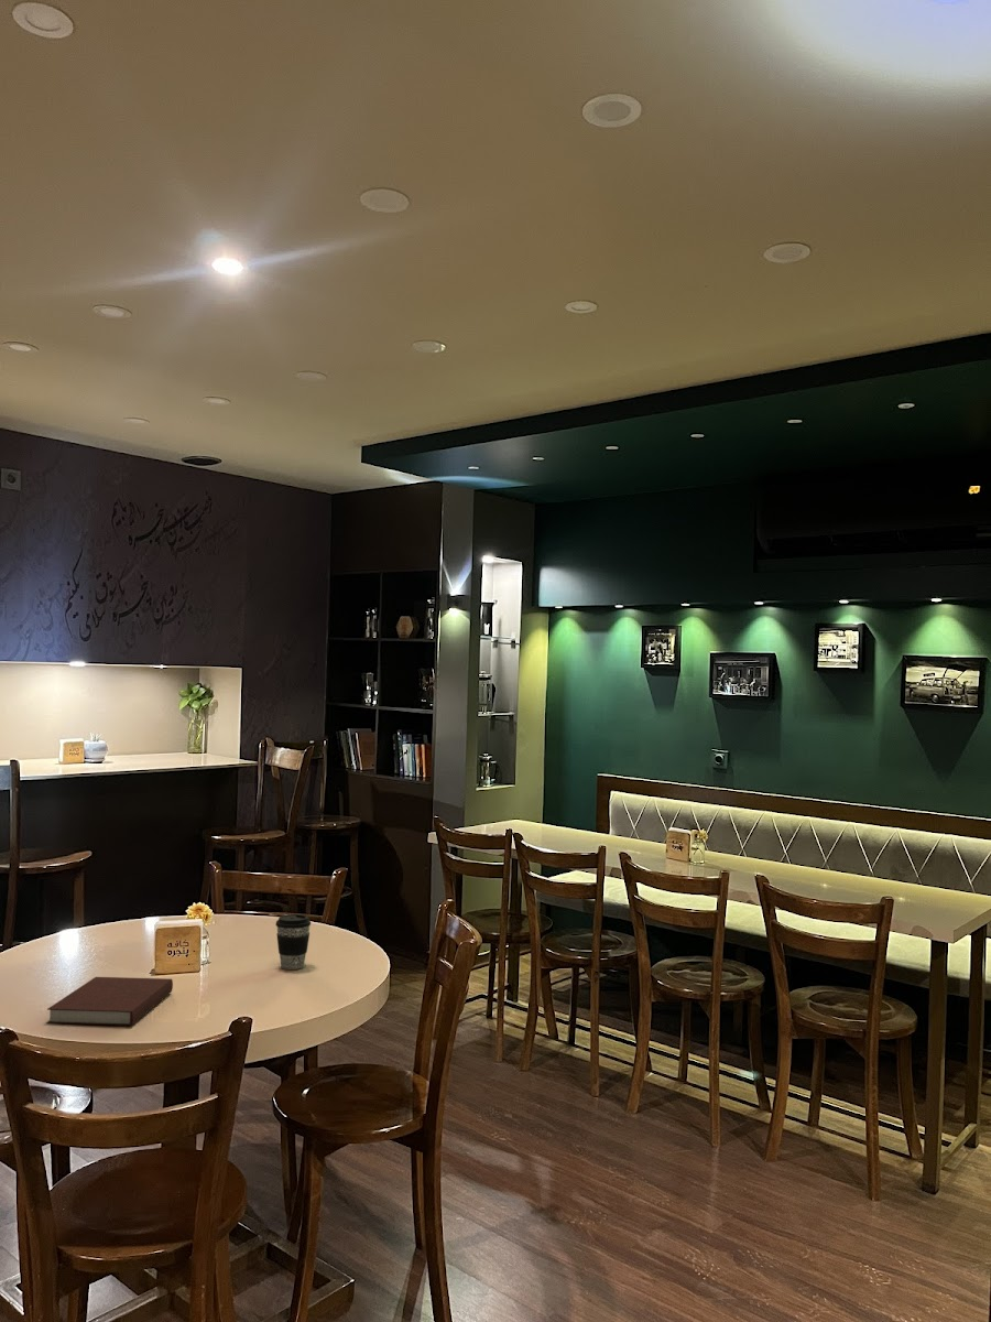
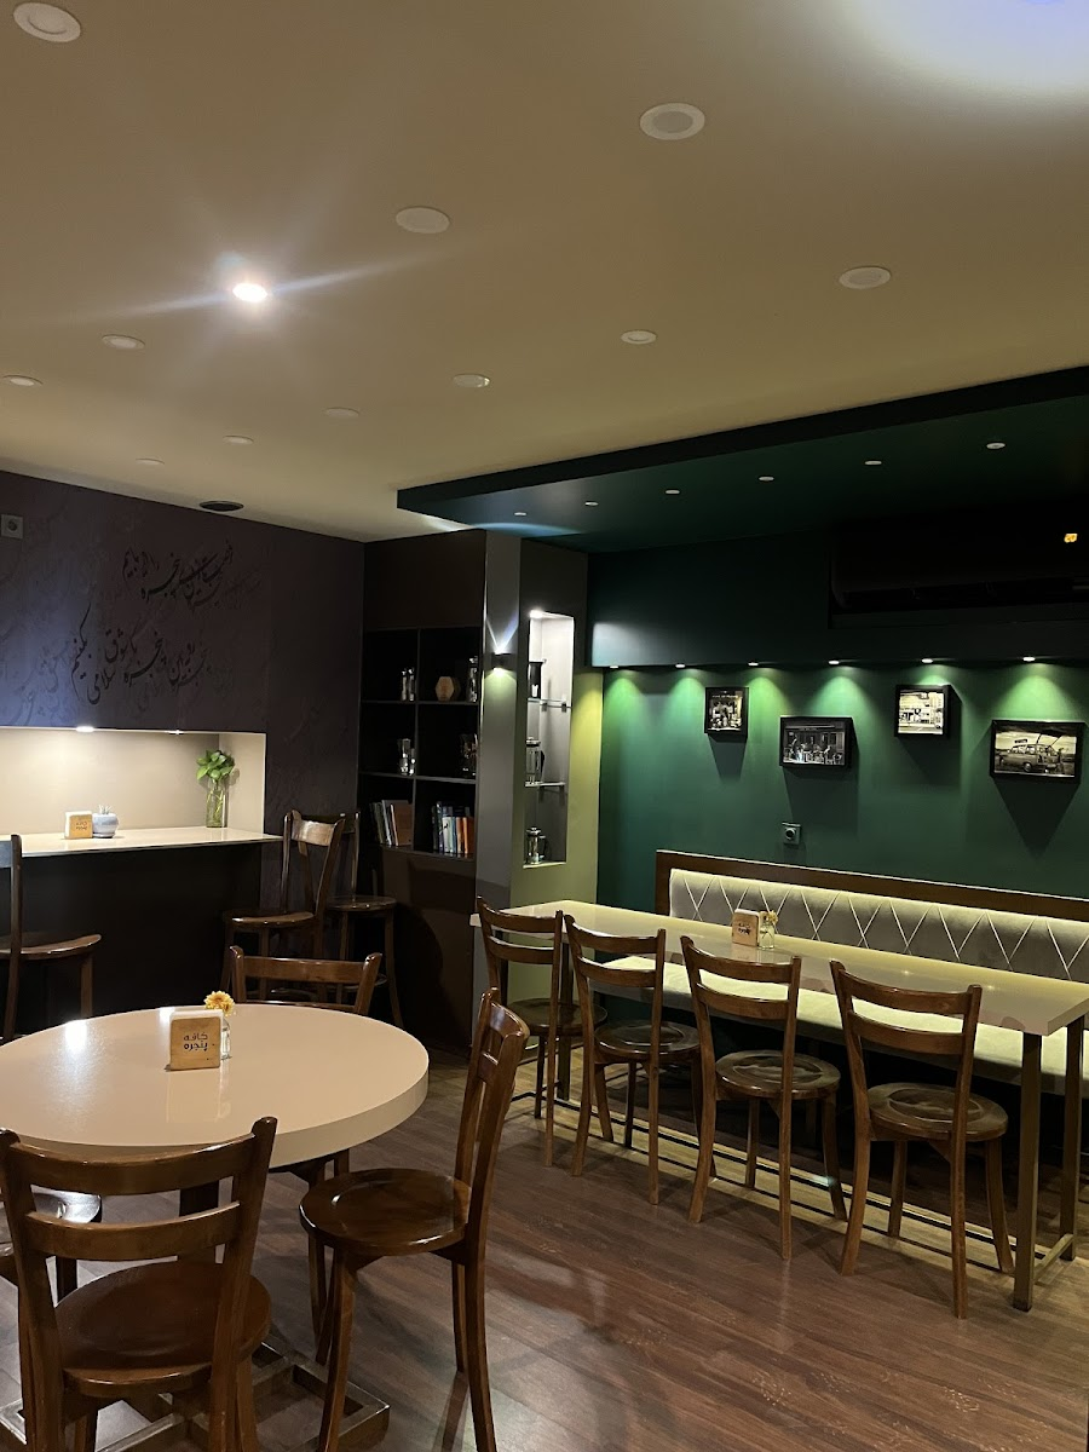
- coffee cup (293, 941)
- notebook (112, 999)
